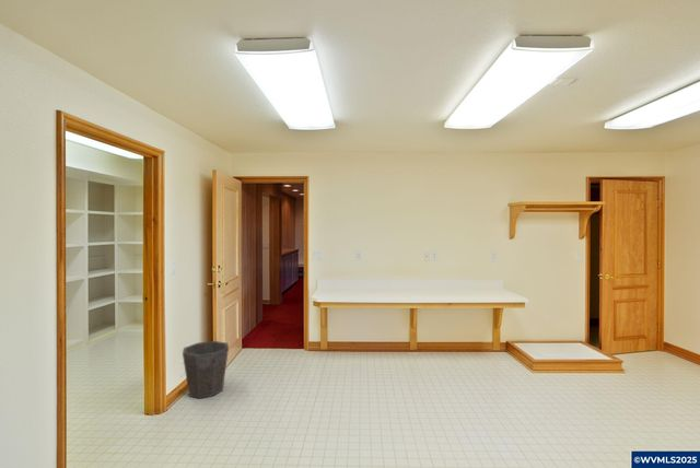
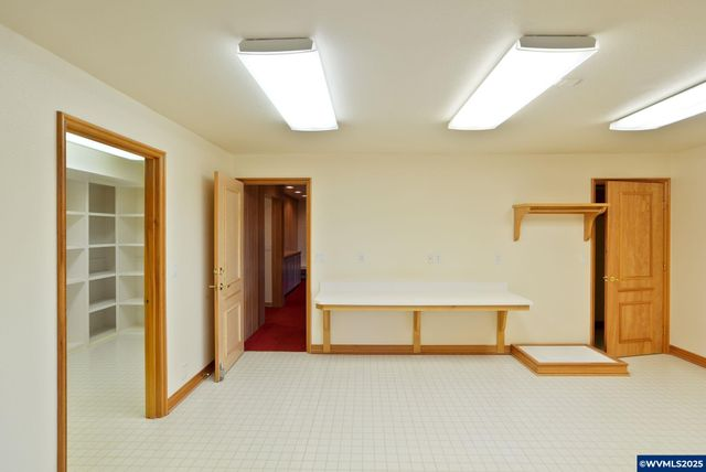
- waste bin (206, 368)
